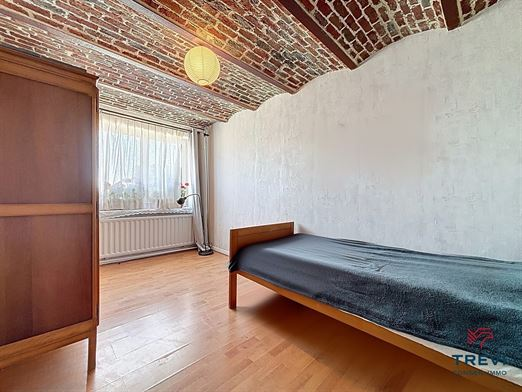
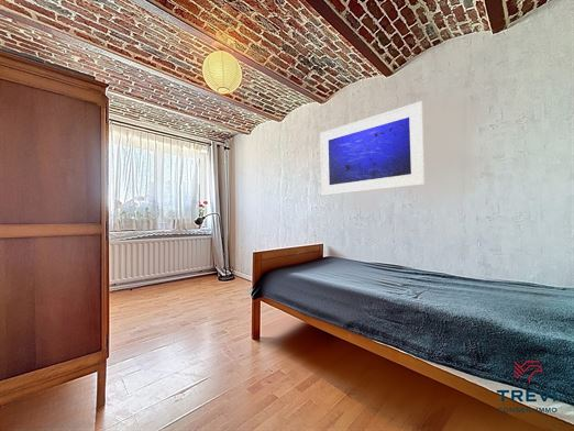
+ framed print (364, 155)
